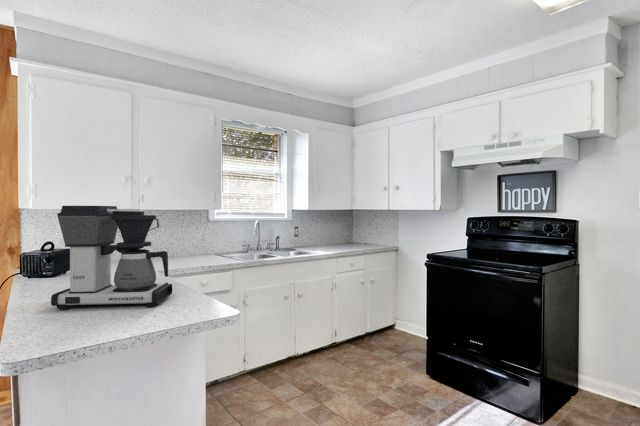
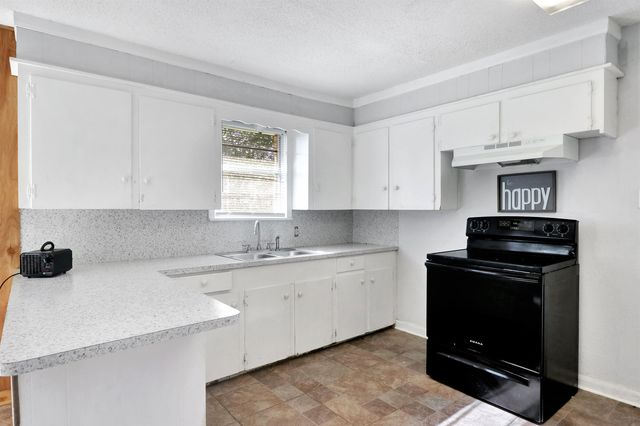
- coffee maker (119, 252)
